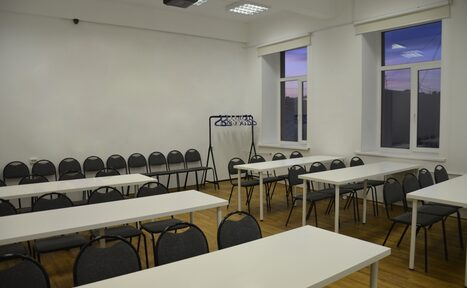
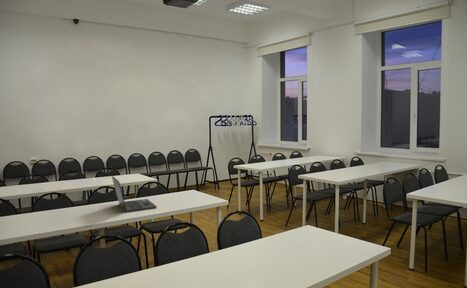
+ laptop (134, 200)
